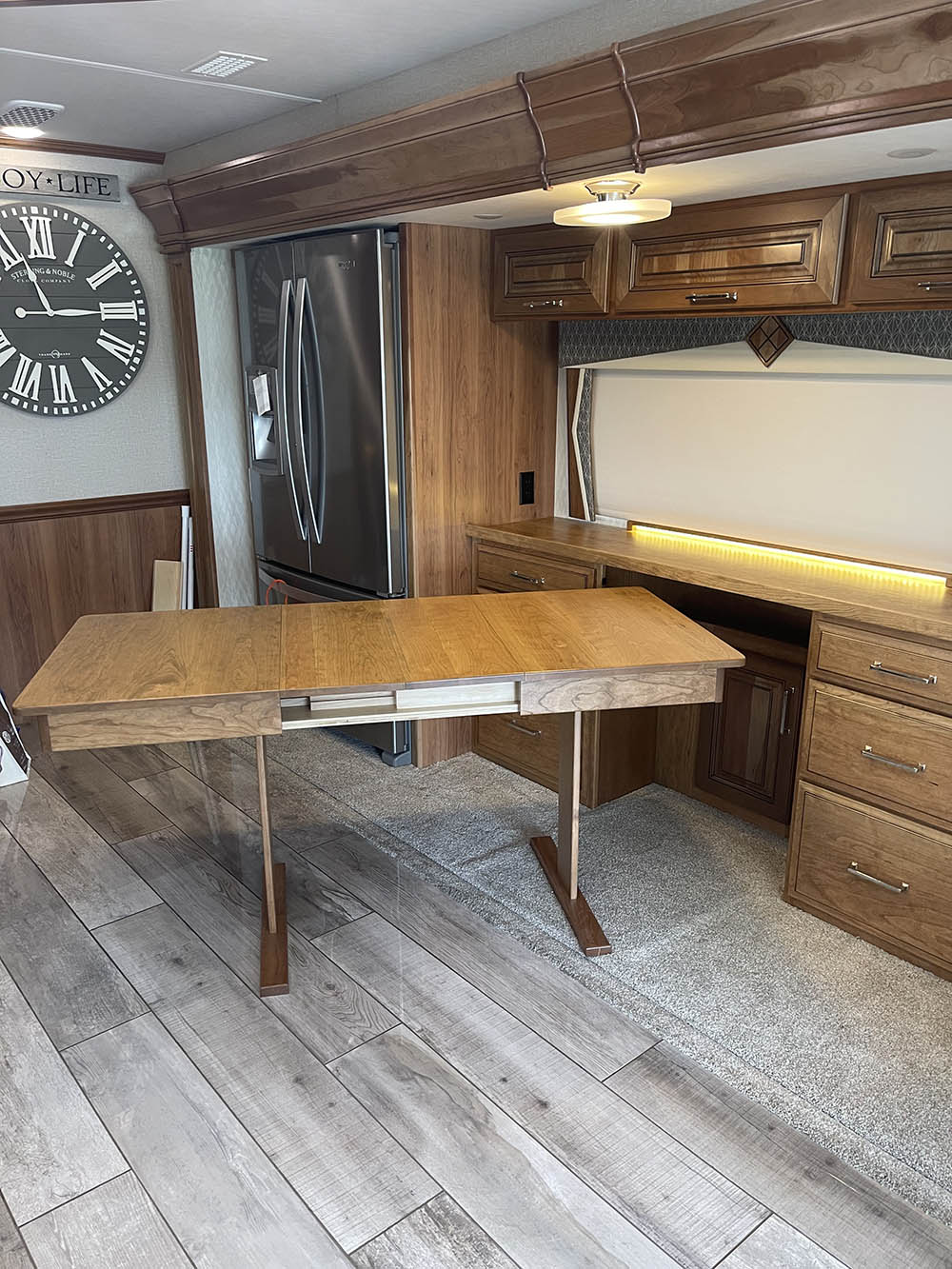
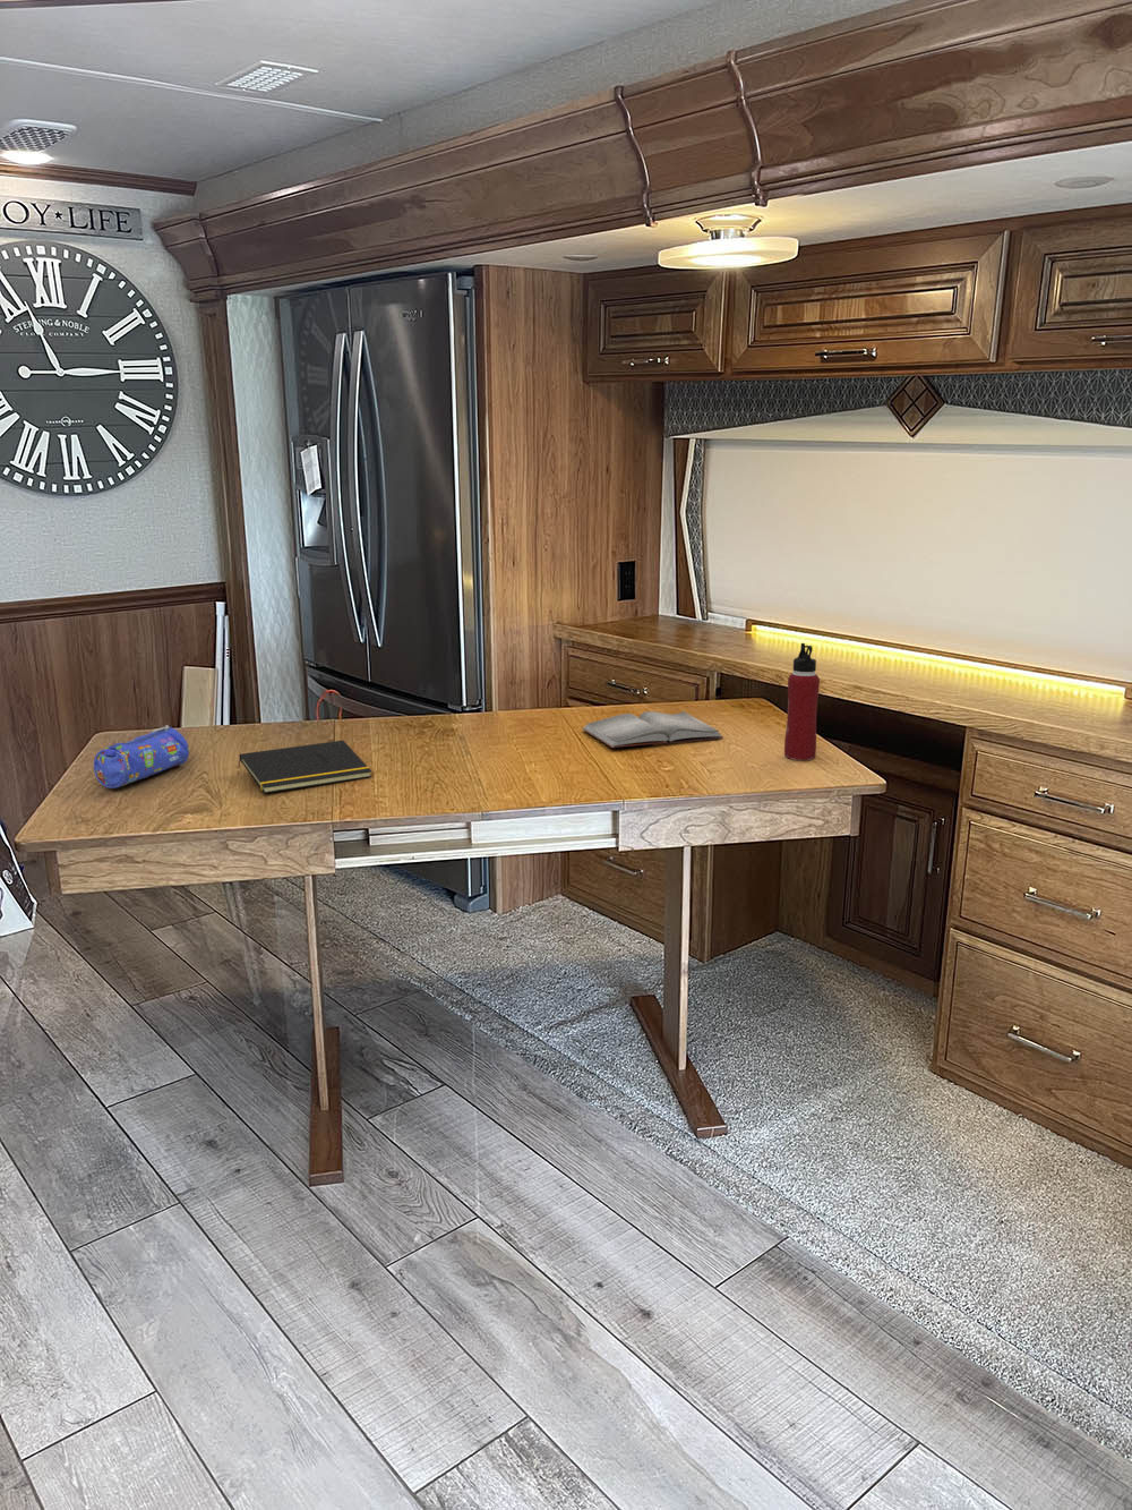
+ notepad (304, 765)
+ hardback book (650, 727)
+ pencil case (143, 754)
+ water bottle (803, 700)
